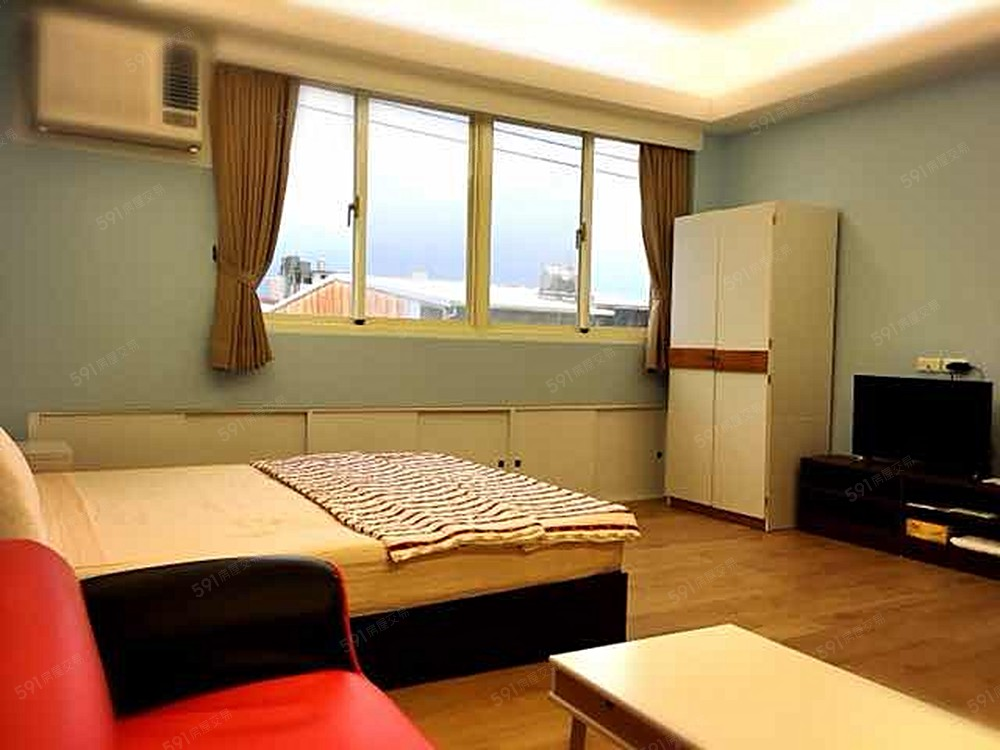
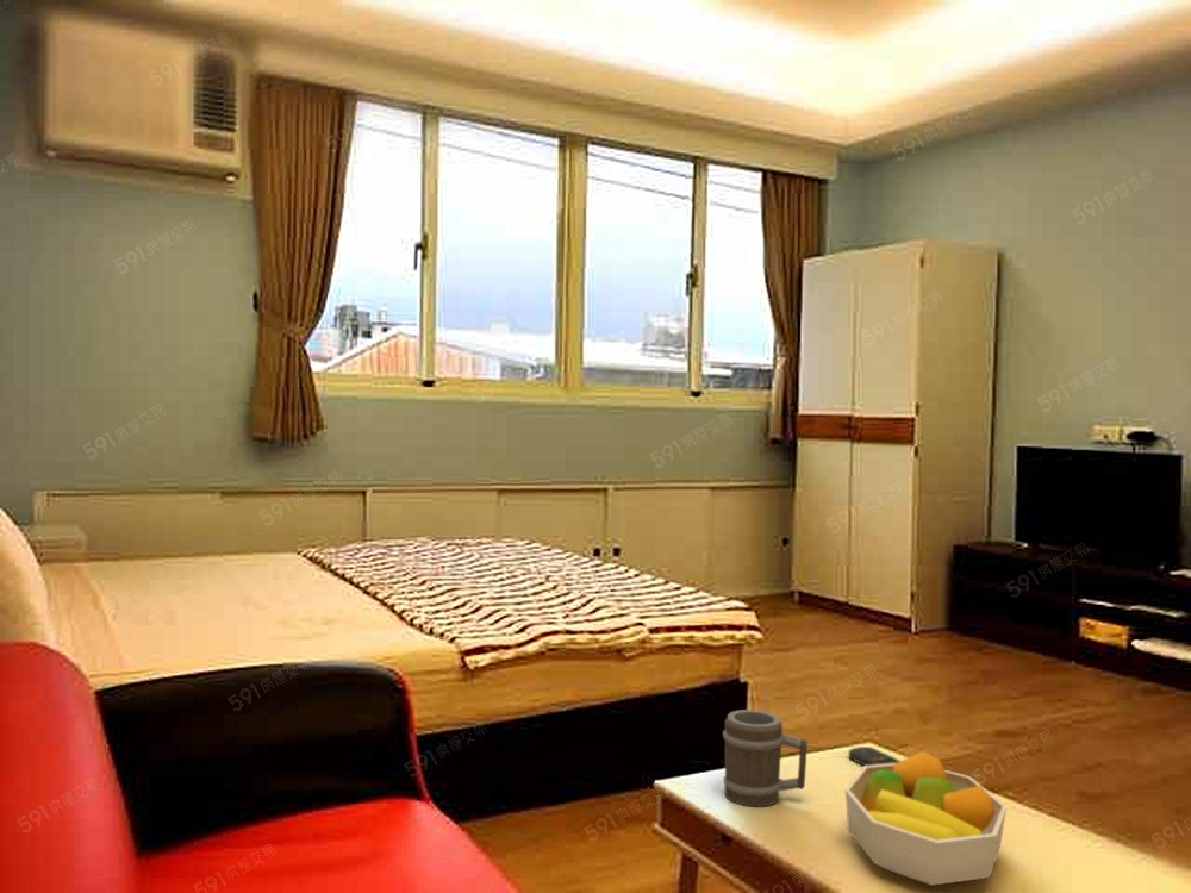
+ barrel (763, 757)
+ remote control (893, 762)
+ fruit bowl (923, 812)
